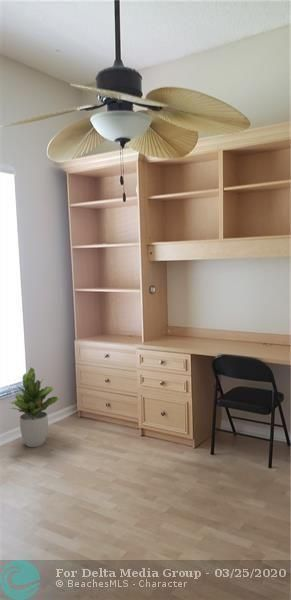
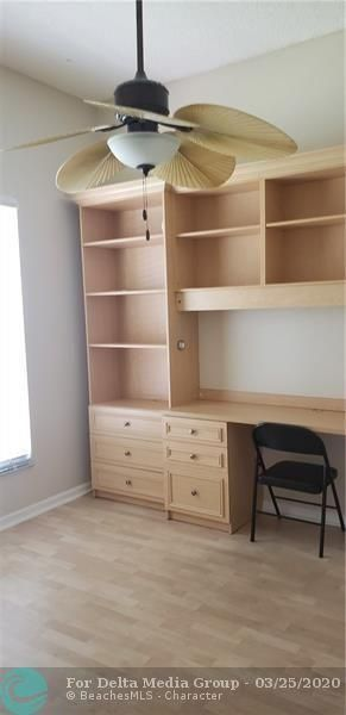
- potted plant (33, 407)
